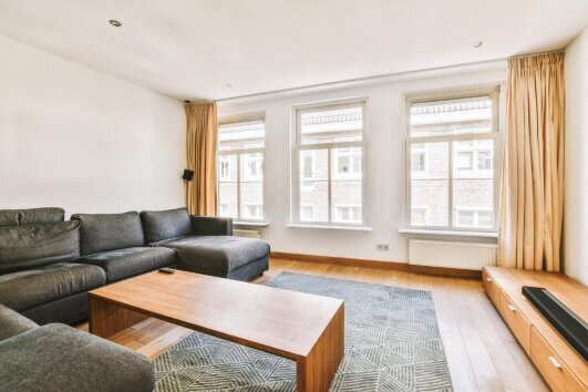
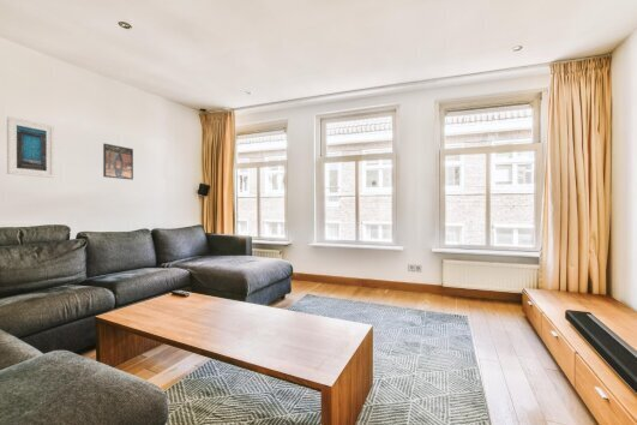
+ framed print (119, 162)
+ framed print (31, 149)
